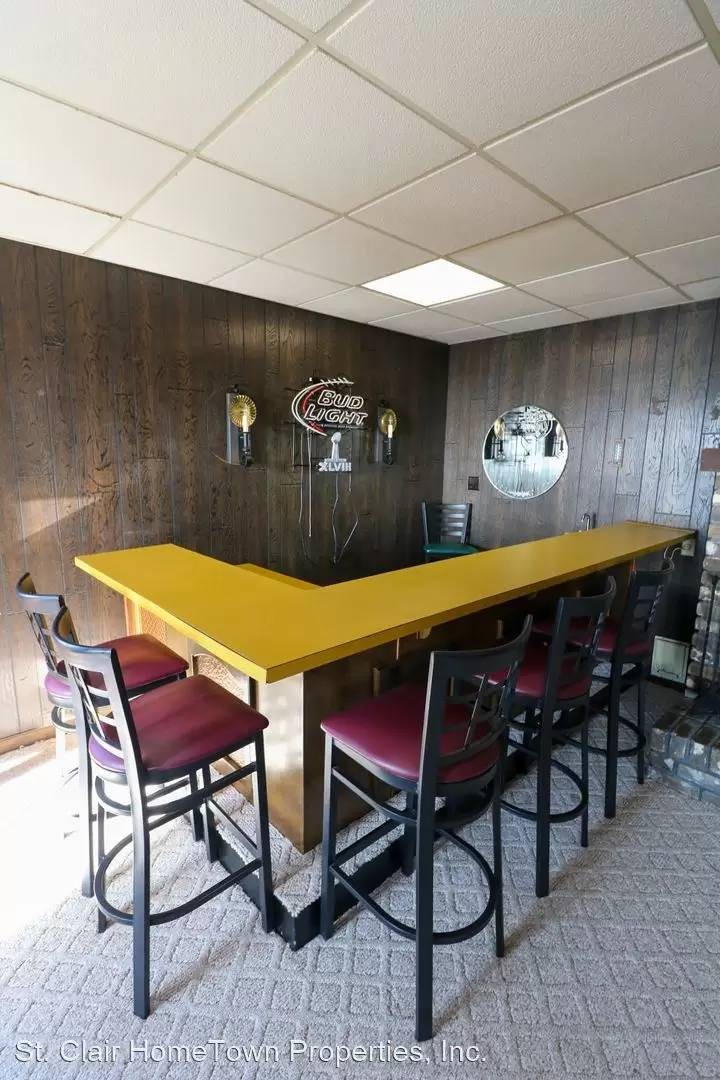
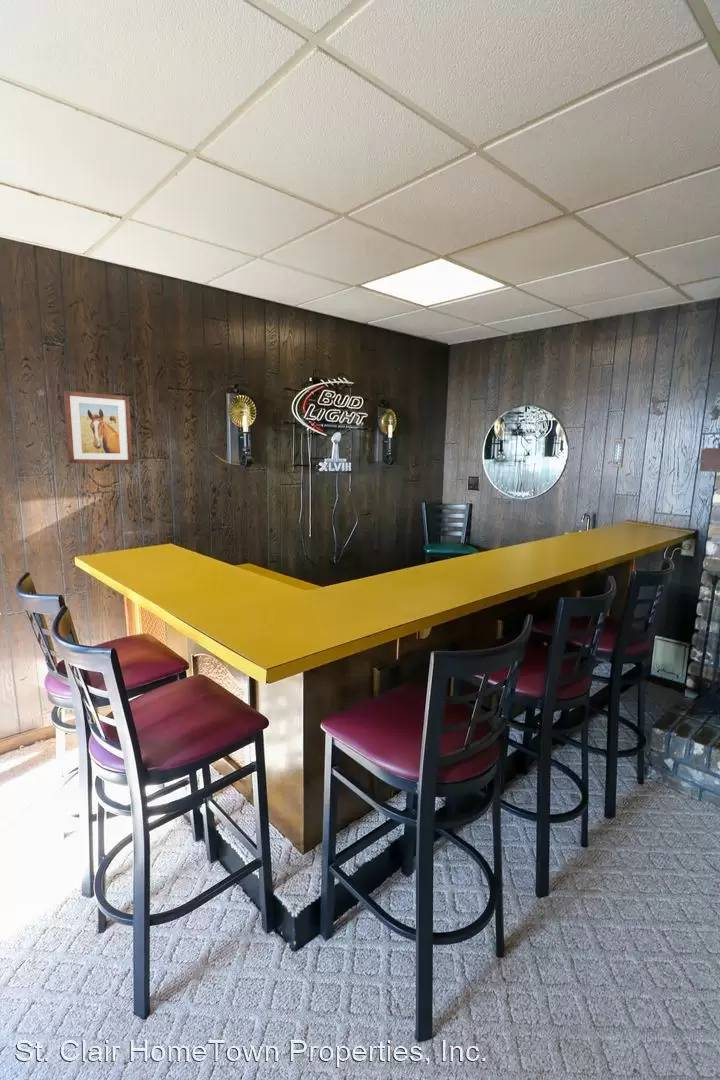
+ wall art (99, 428)
